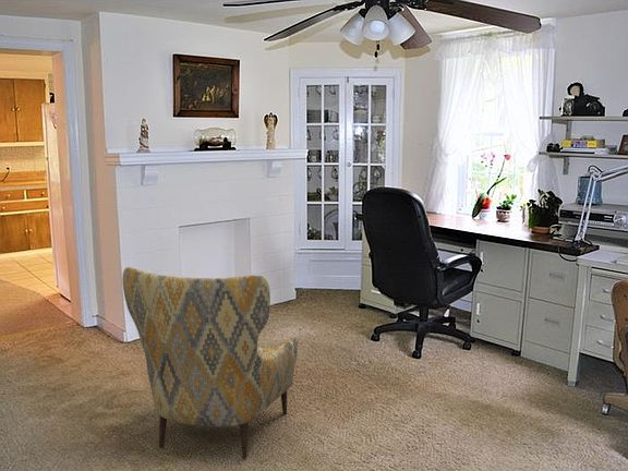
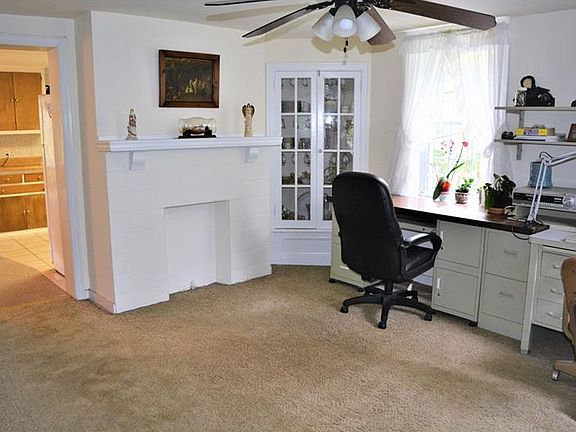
- armchair (213, 350)
